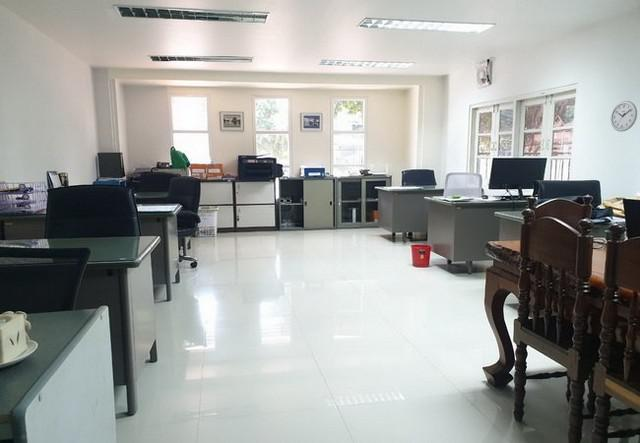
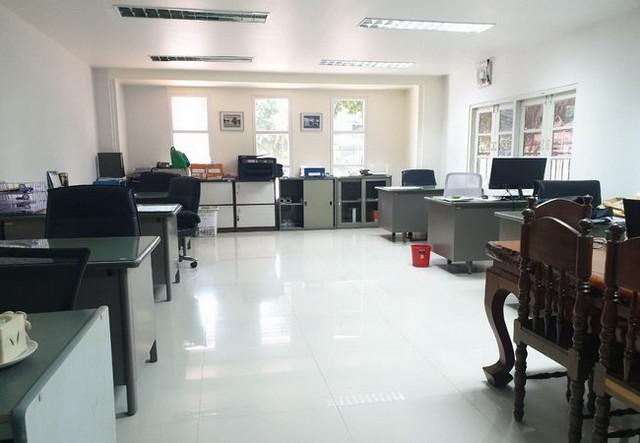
- wall clock (622, 116)
